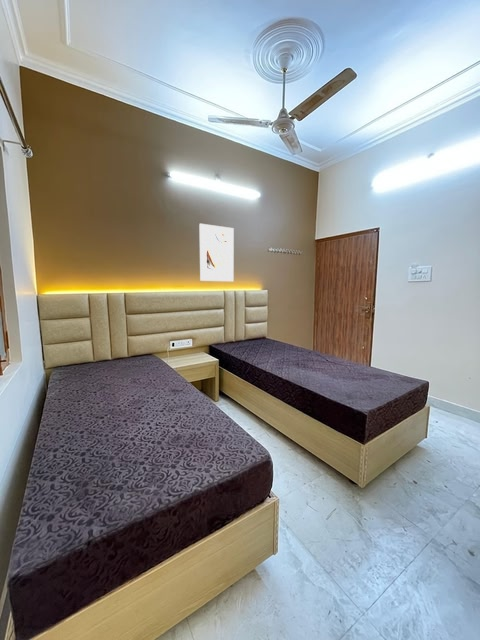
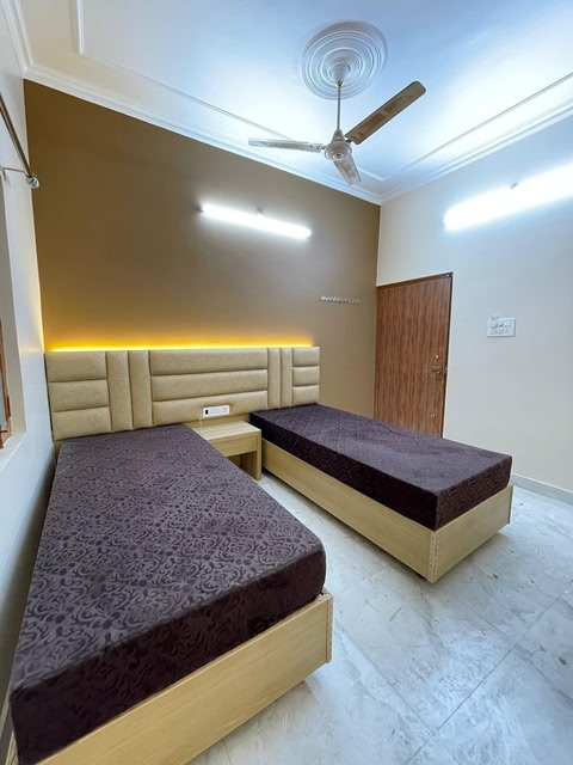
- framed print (217, 253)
